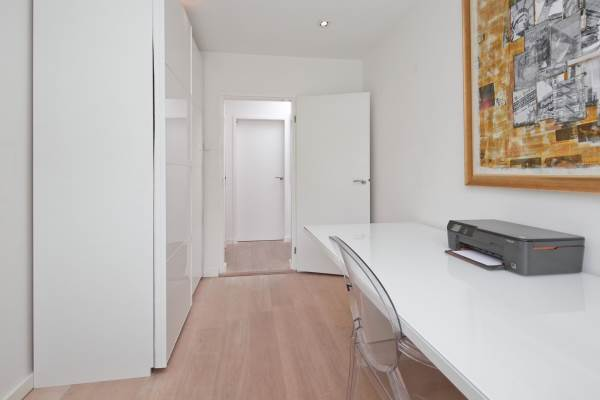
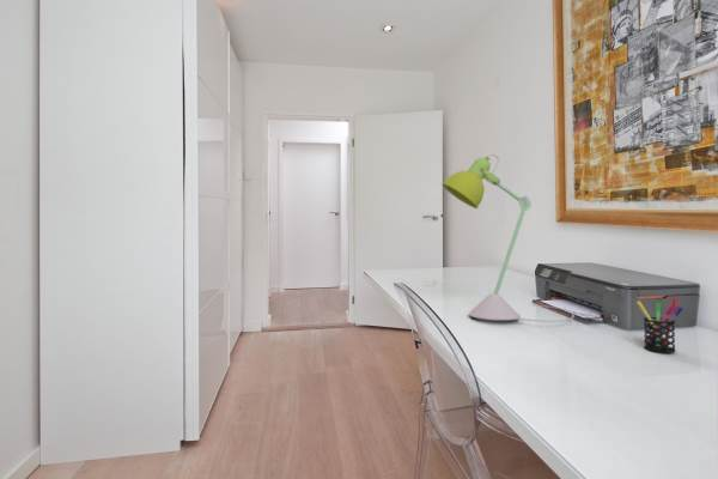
+ desk lamp (511, 240)
+ pen holder (661, 322)
